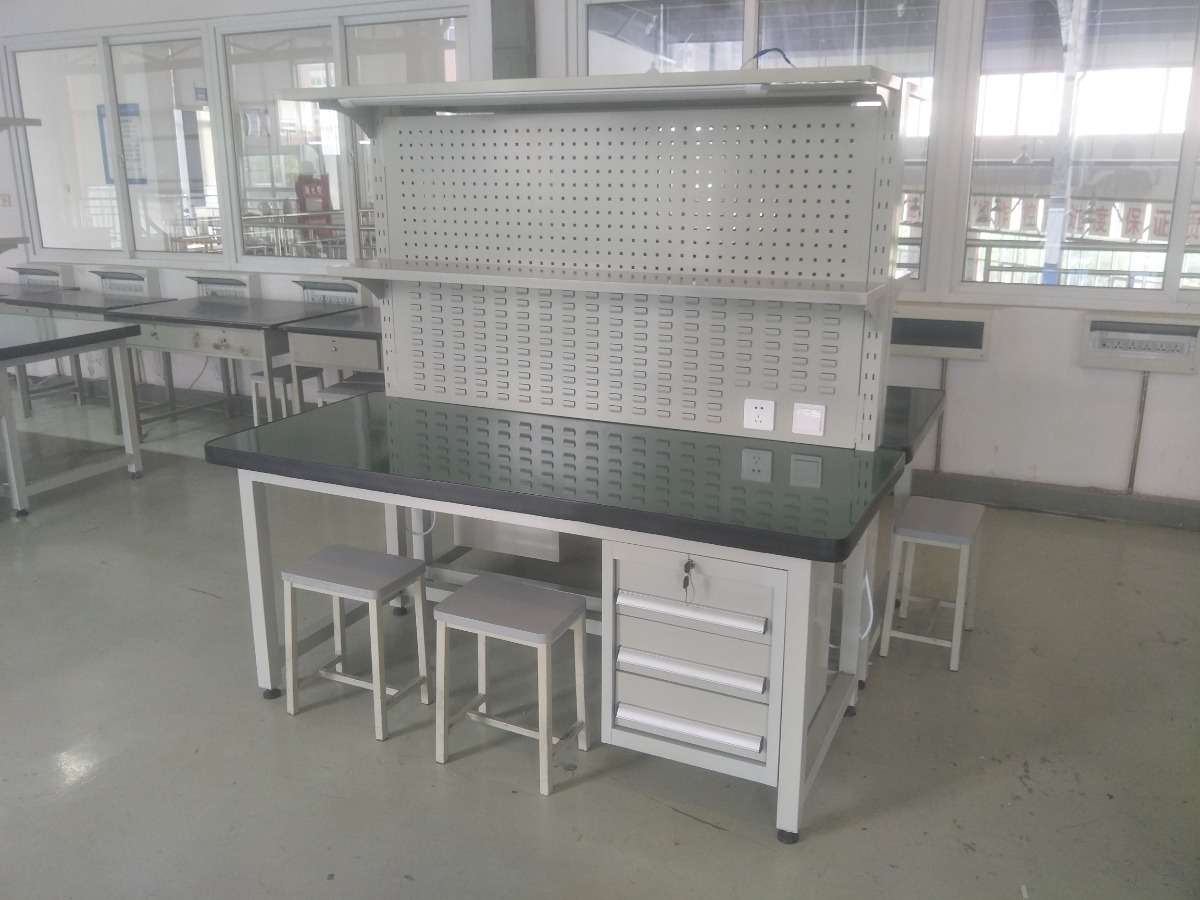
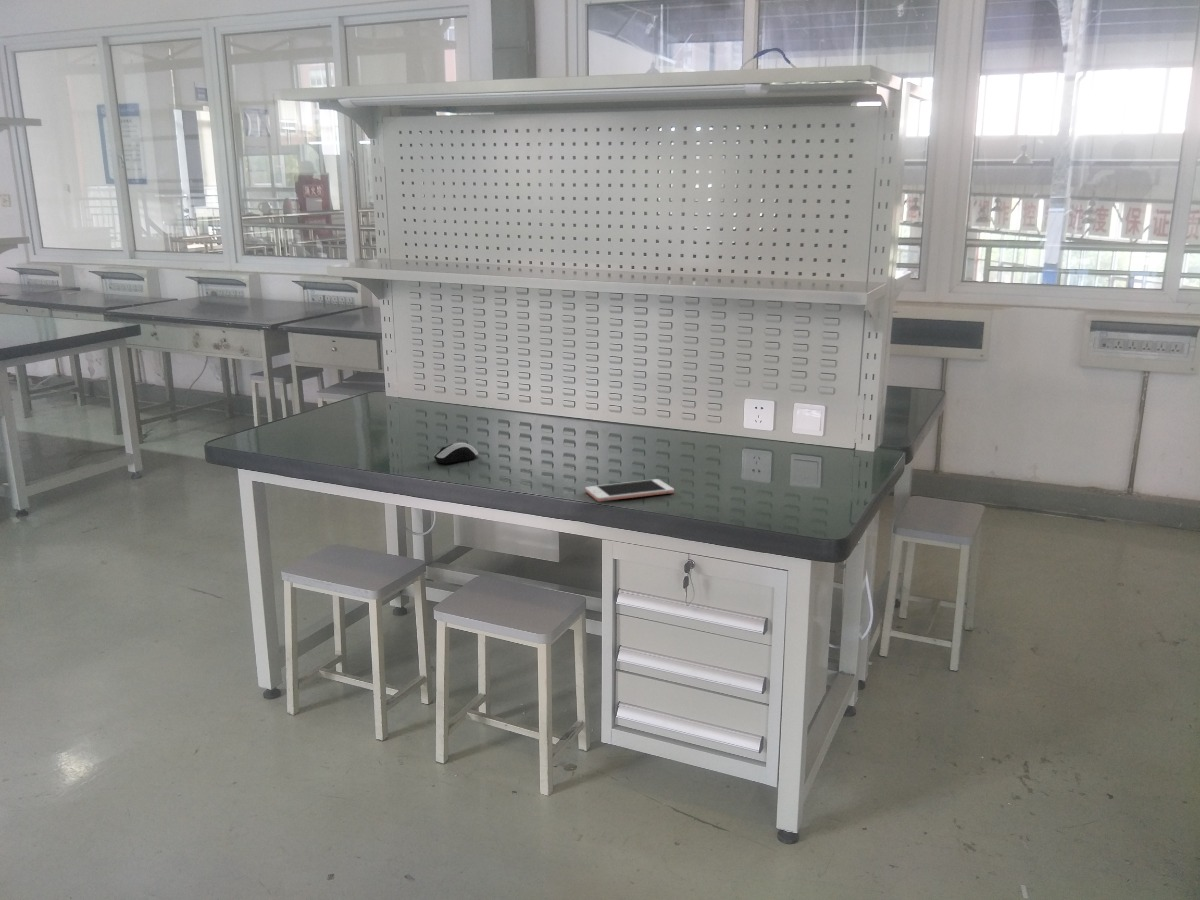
+ computer mouse (456, 451)
+ cell phone (629, 490)
